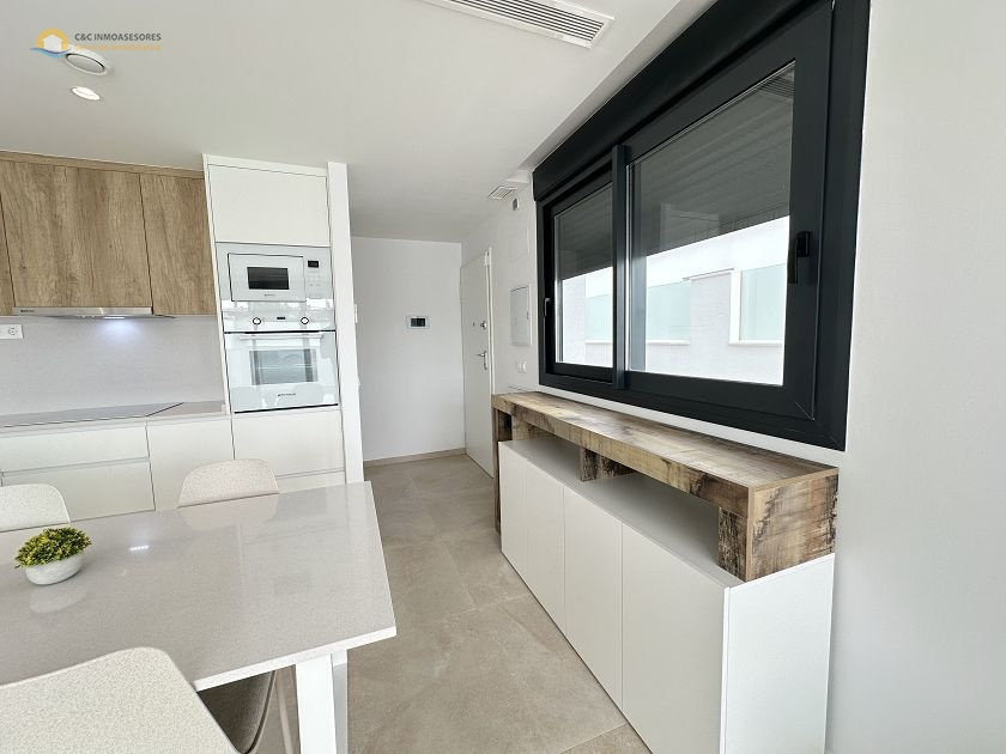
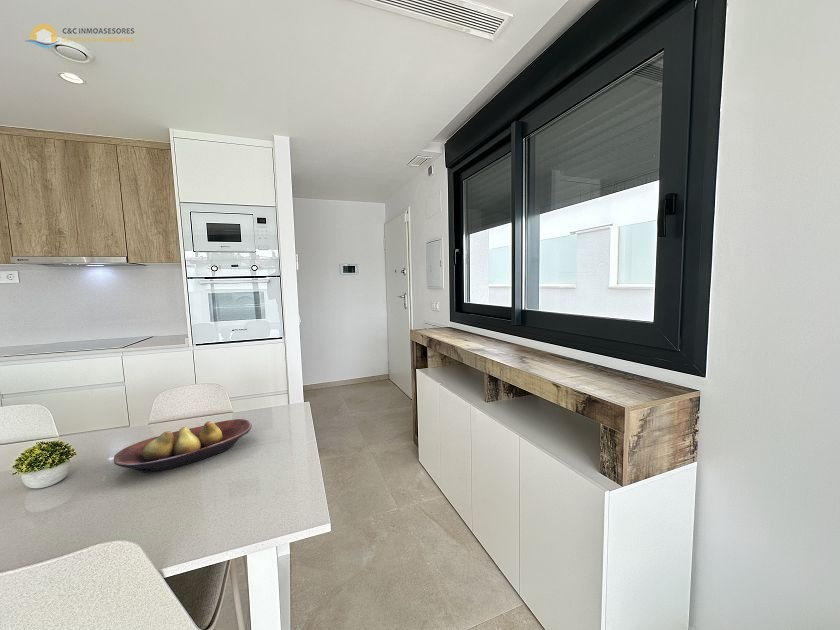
+ fruit bowl (190, 440)
